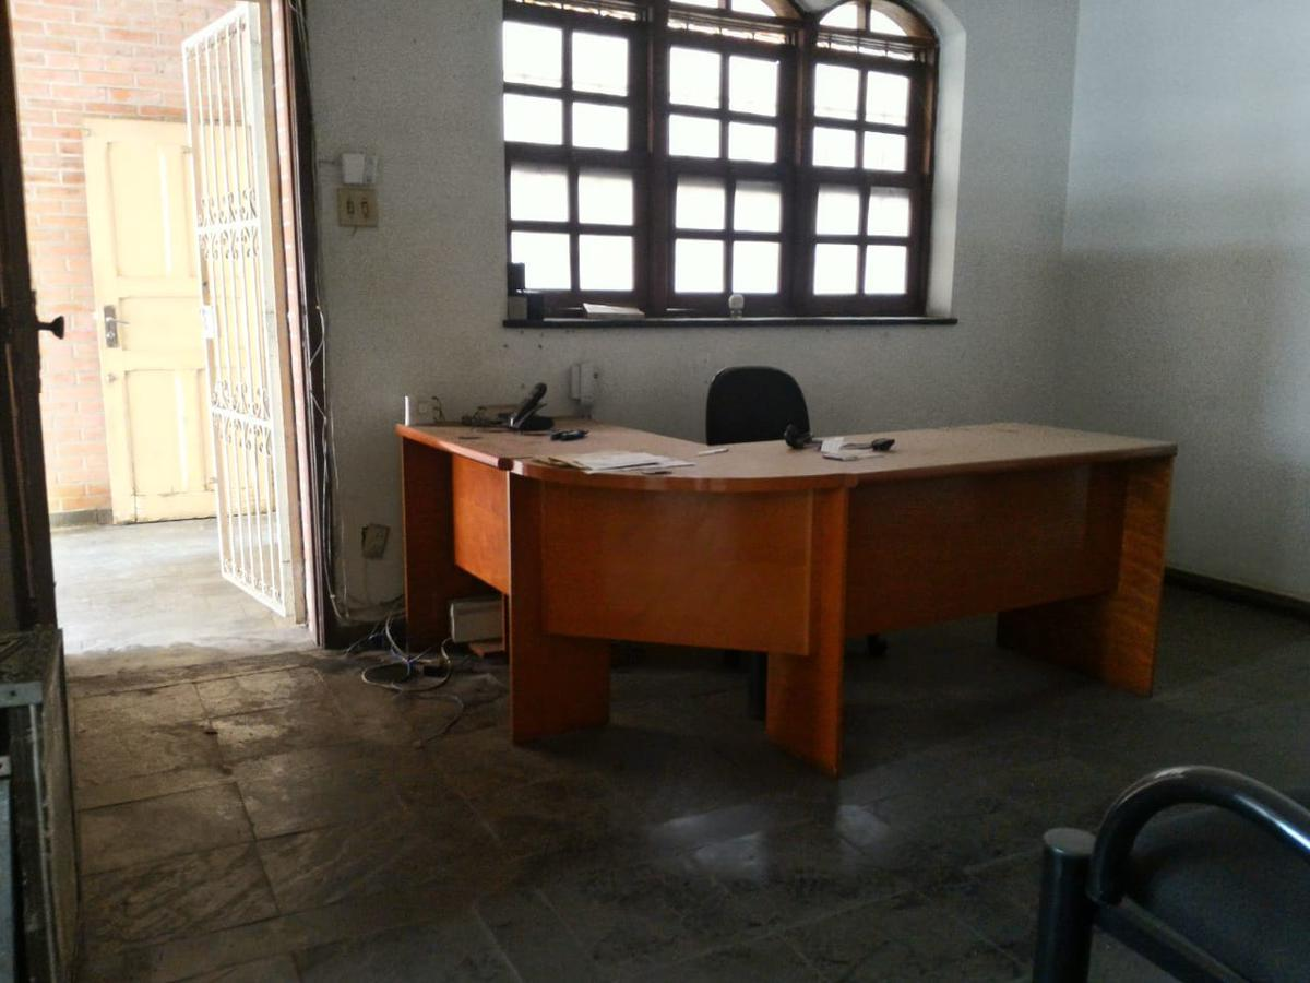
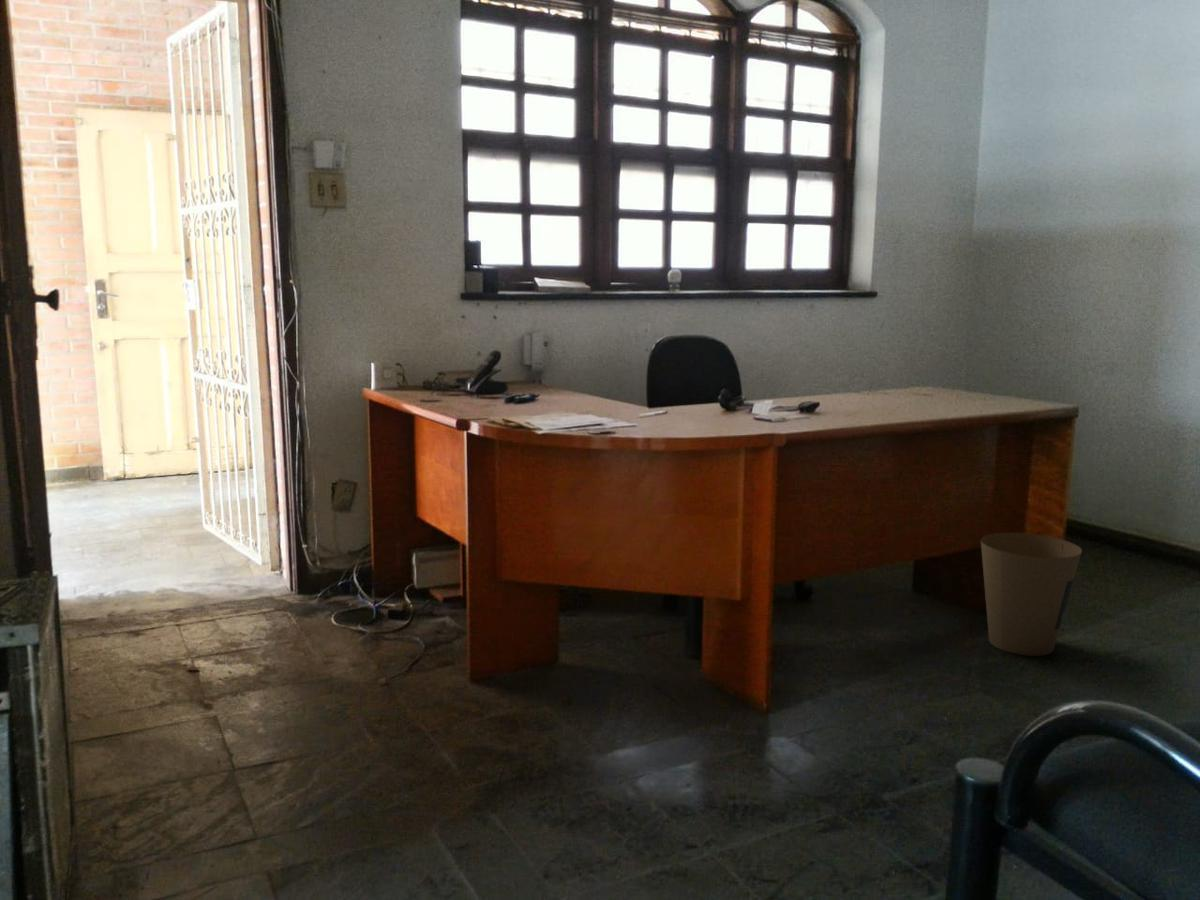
+ trash can (1025, 595)
